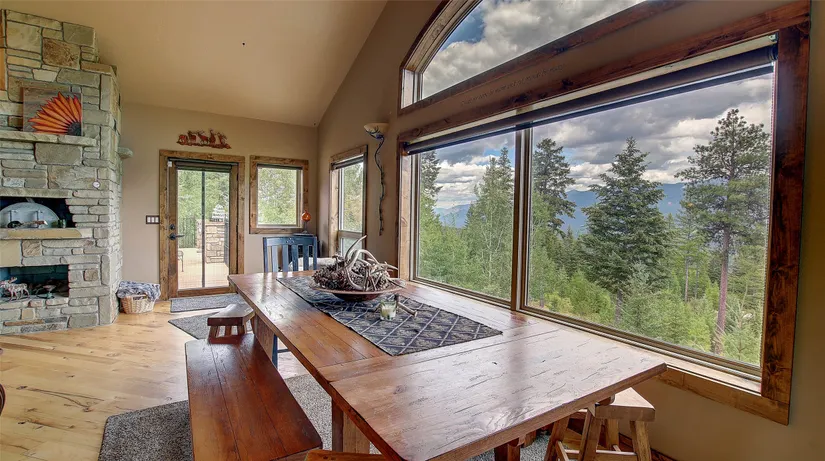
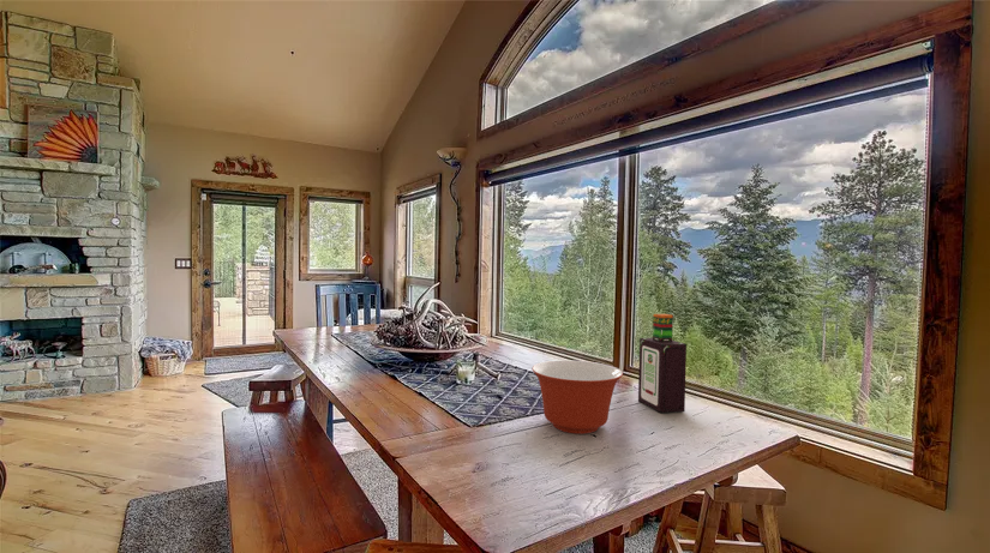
+ mixing bowl (576, 397)
+ bottle (661, 360)
